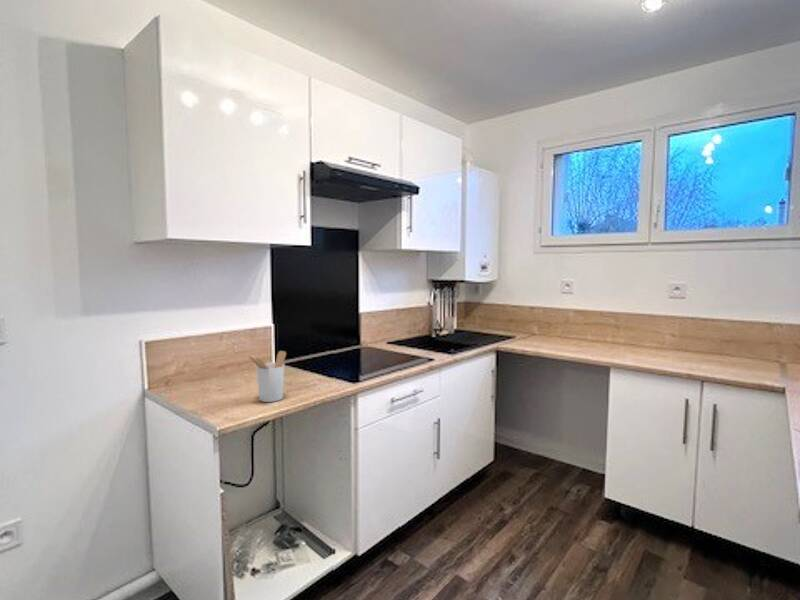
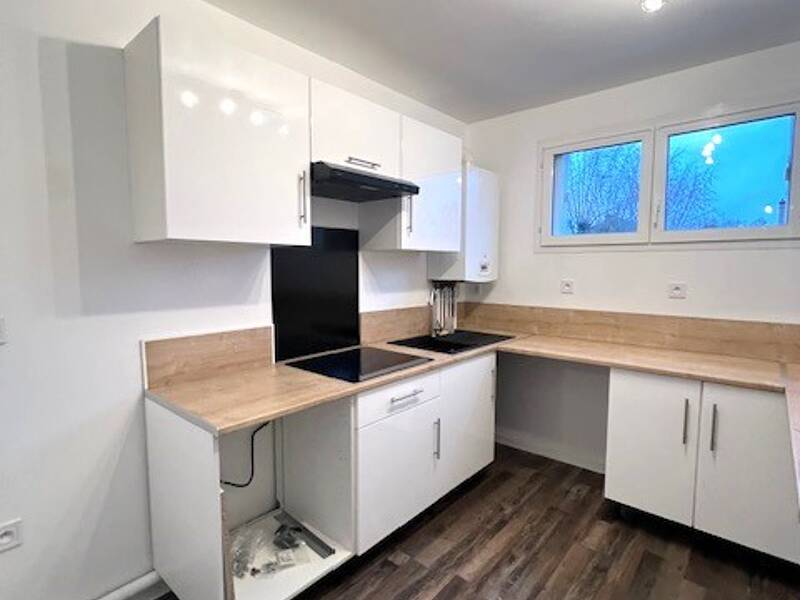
- utensil holder (265, 375)
